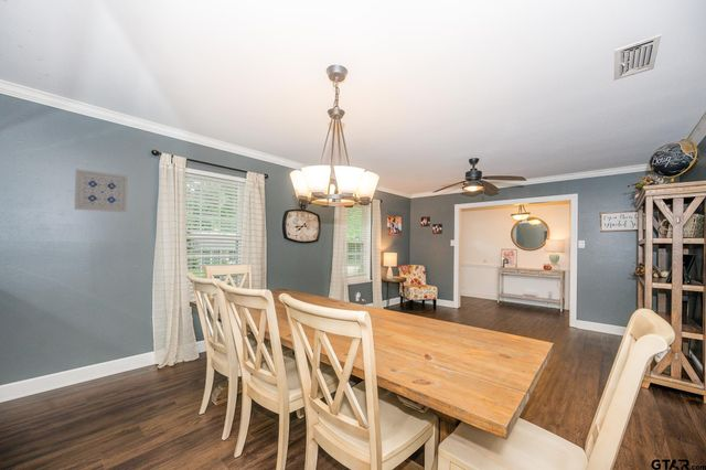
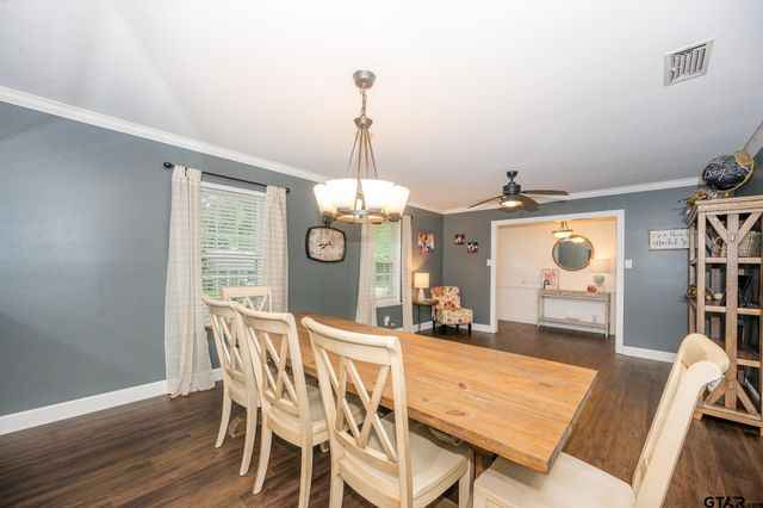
- wall art (101, 191)
